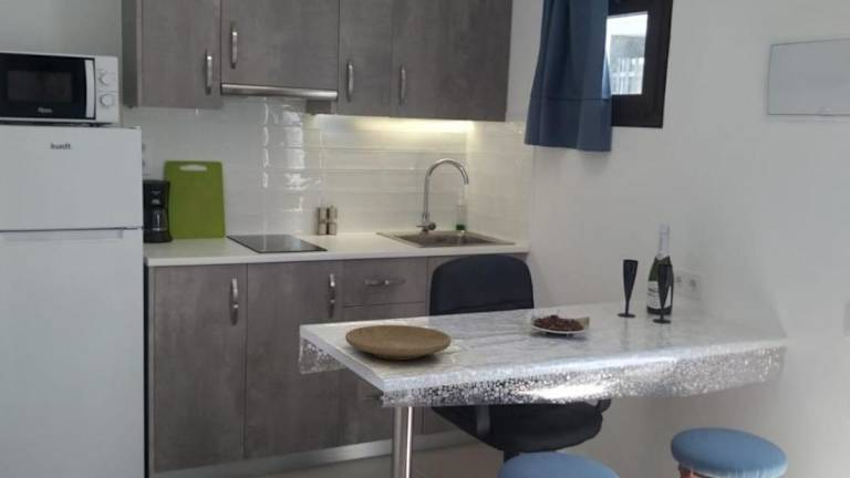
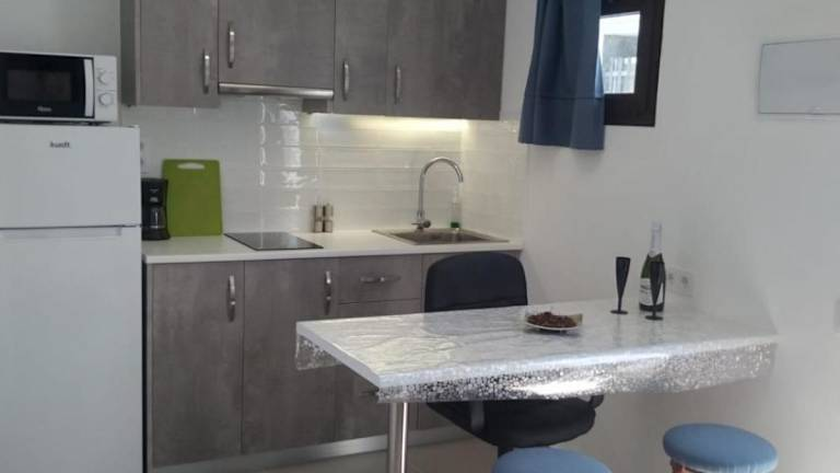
- plate (397, 344)
